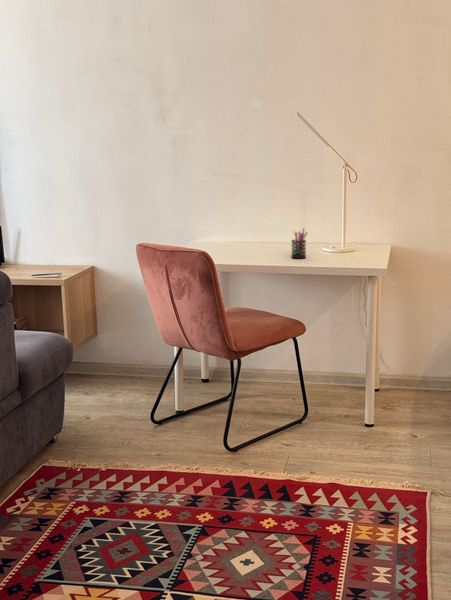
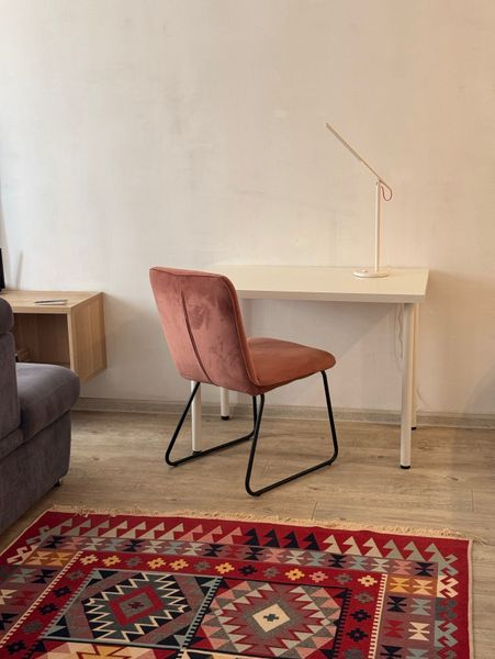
- pen holder (300, 242)
